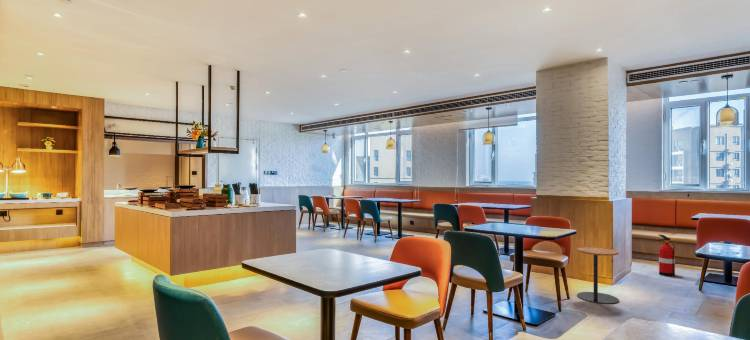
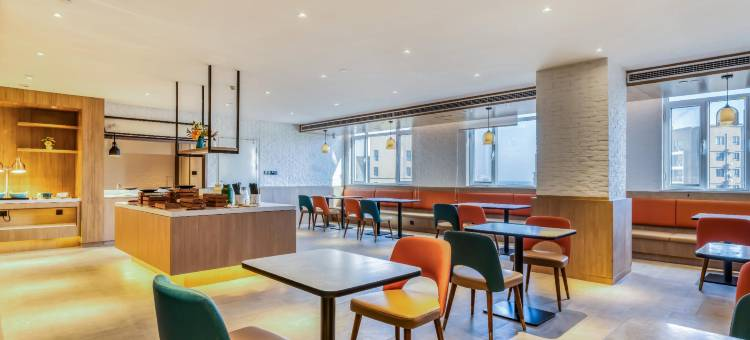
- fire extinguisher (666, 255)
- side table (597, 274)
